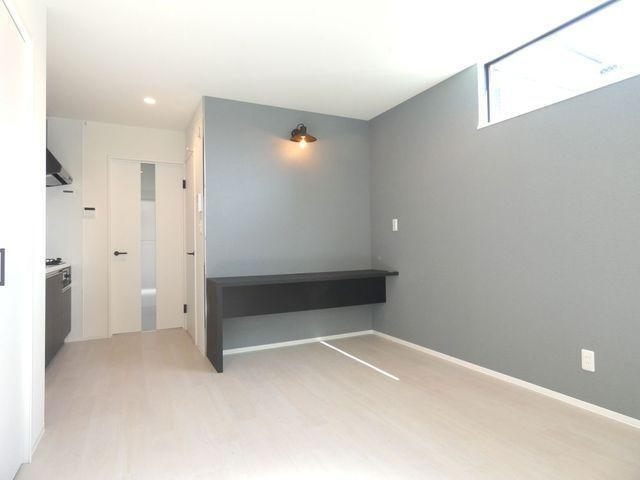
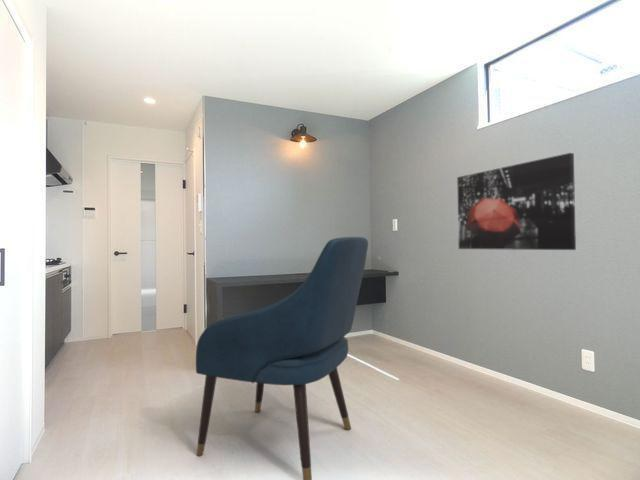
+ wall art (507, 208)
+ chair (290, 340)
